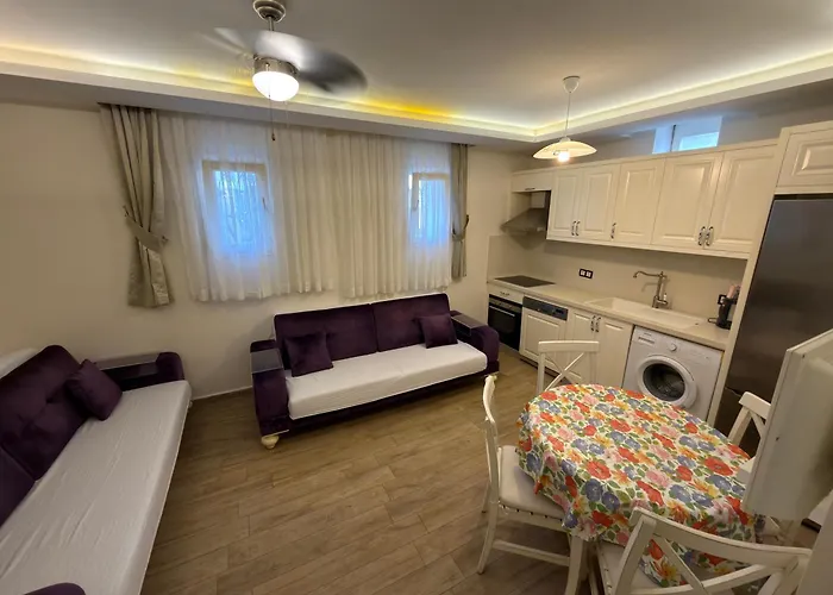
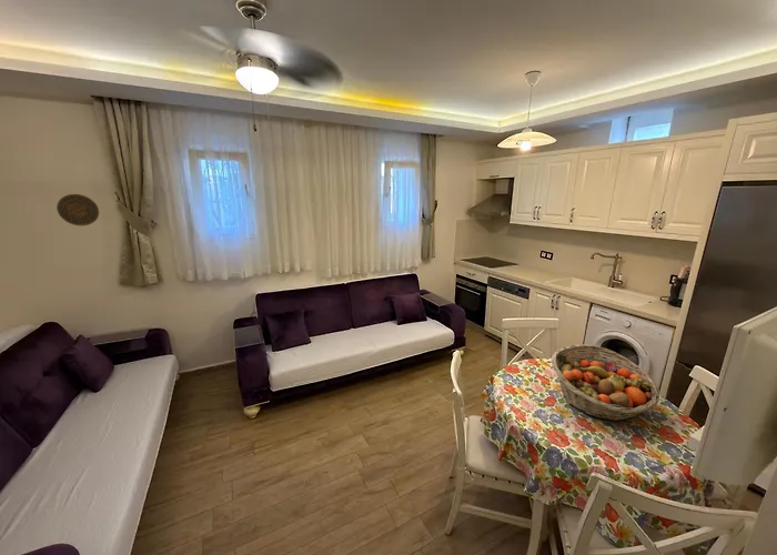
+ decorative plate (78, 210)
+ fruit basket (601, 381)
